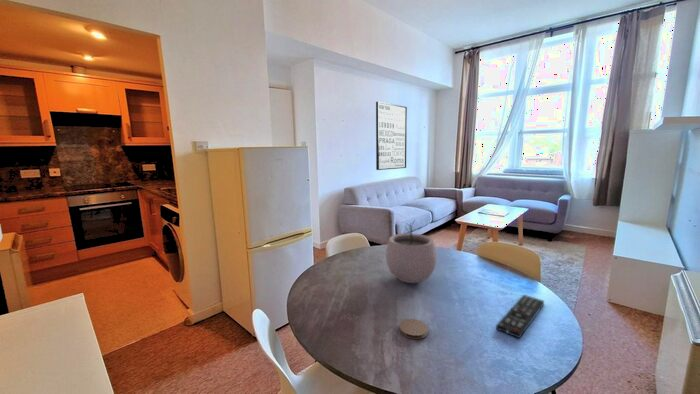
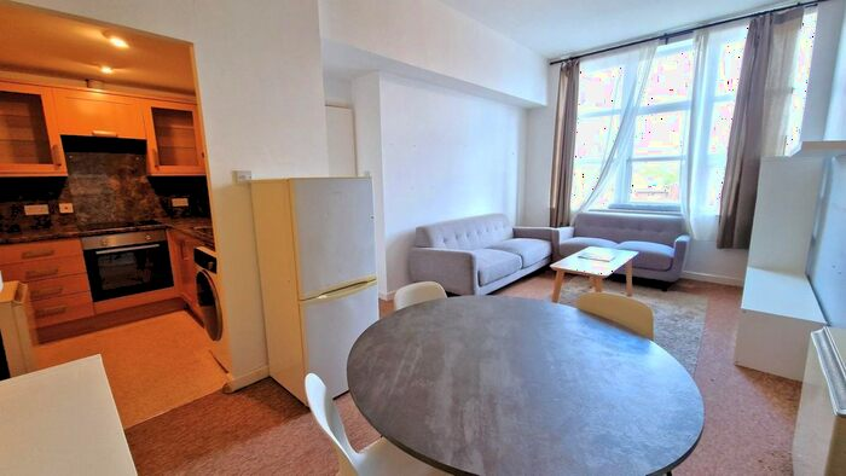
- plant pot (410, 250)
- coaster (413, 328)
- remote control (521, 313)
- wall art (392, 137)
